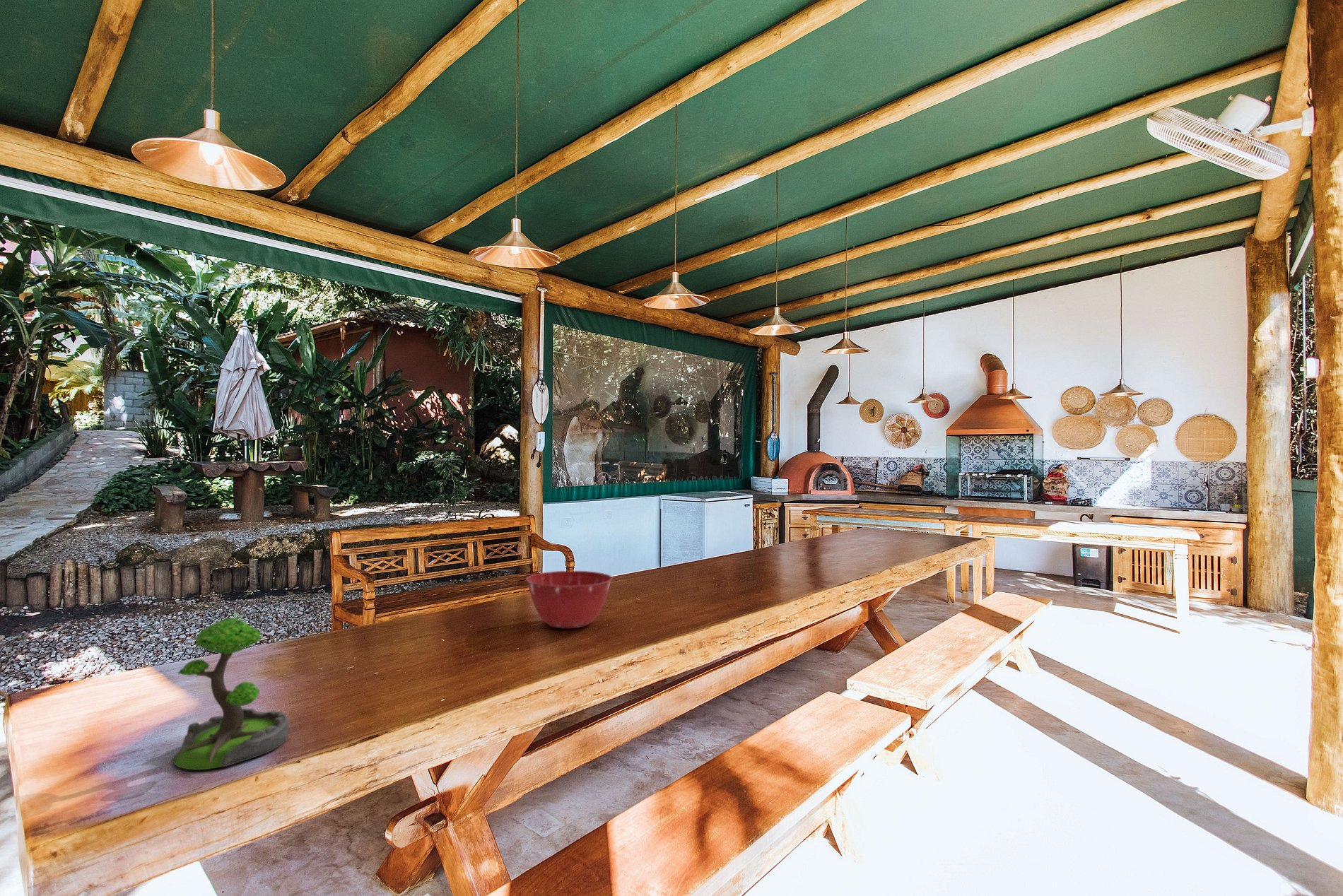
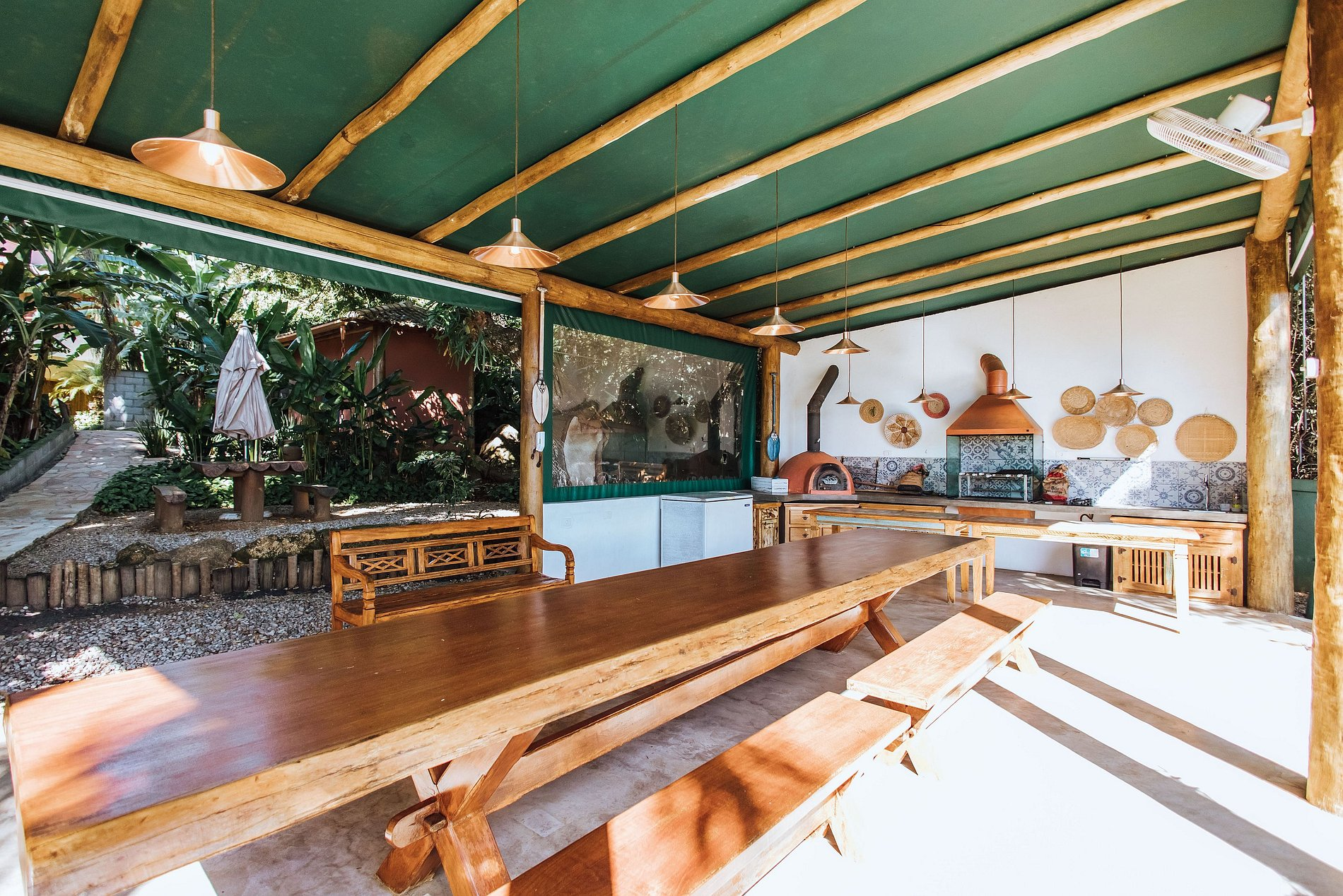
- plant (237, 685)
- mixing bowl (569, 600)
